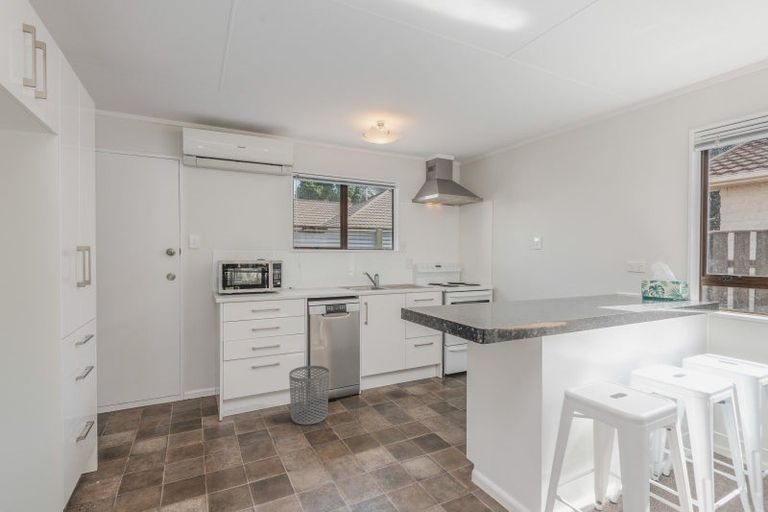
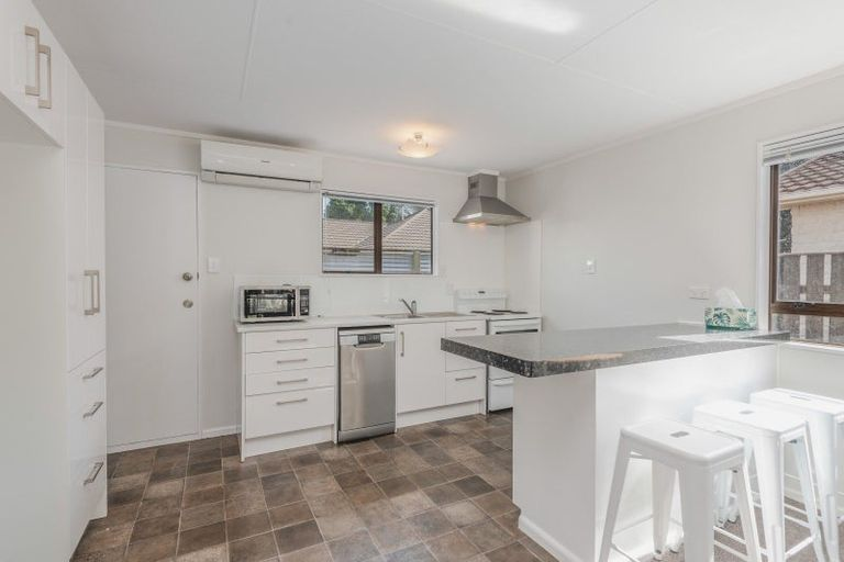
- waste bin (309, 394)
